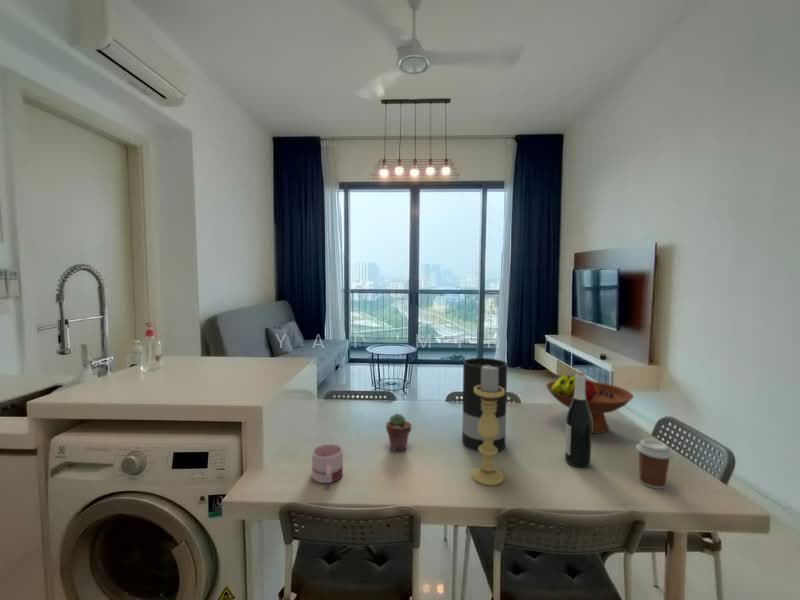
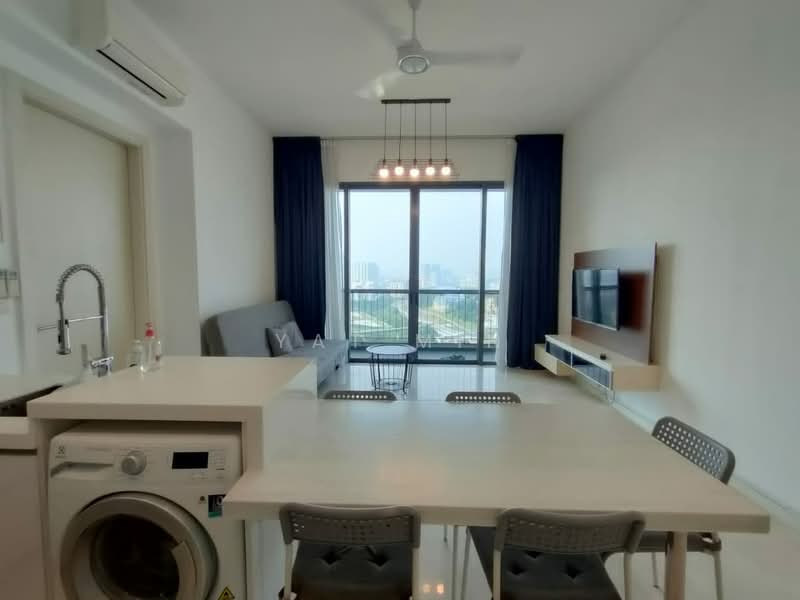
- coffee cup (653, 463)
- vase (481, 402)
- potted succulent (398, 430)
- fruit bowl (587, 401)
- mug (327, 464)
- candle holder (488, 421)
- wine bottle (579, 418)
